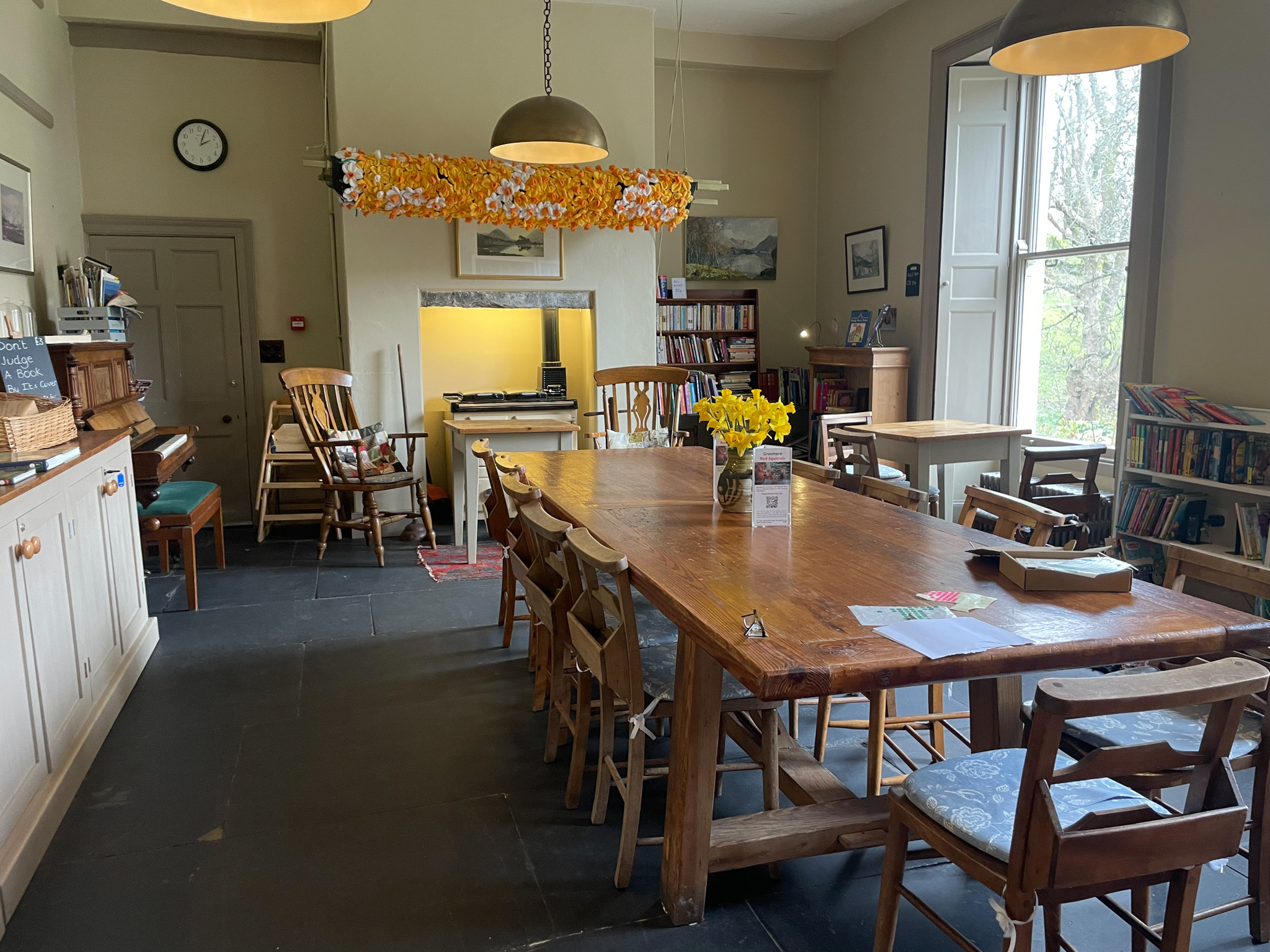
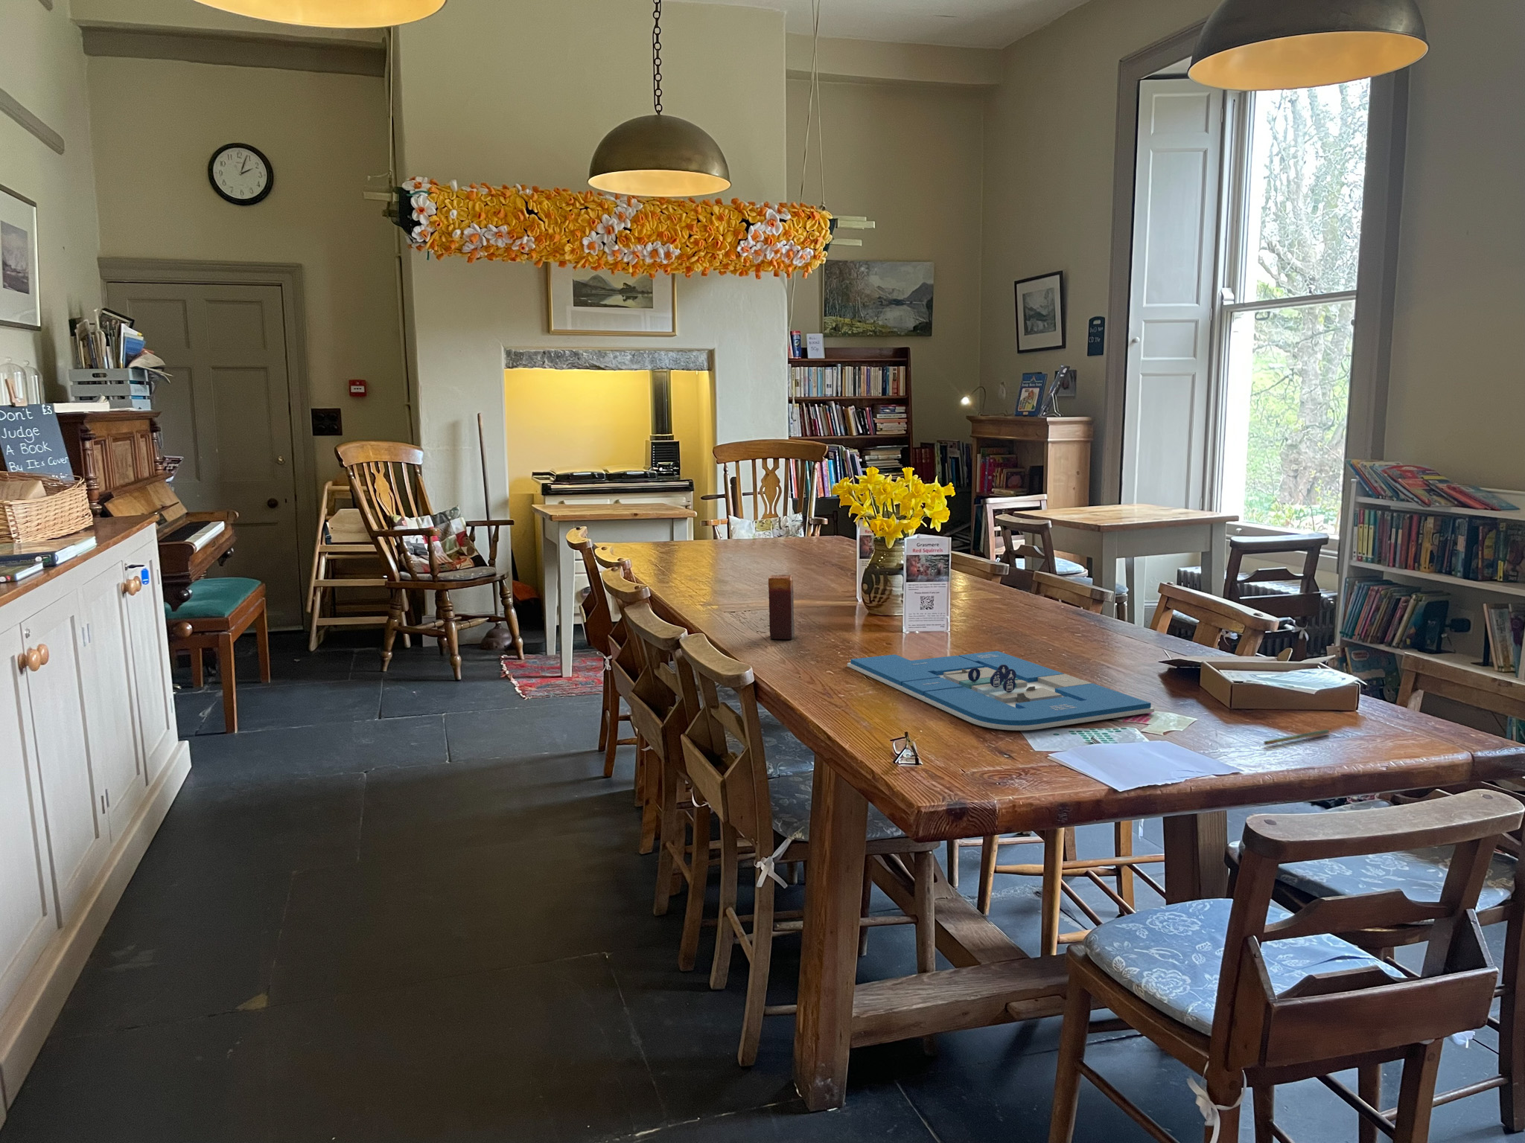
+ pen (1297, 737)
+ candle (782, 606)
+ board game (987, 676)
